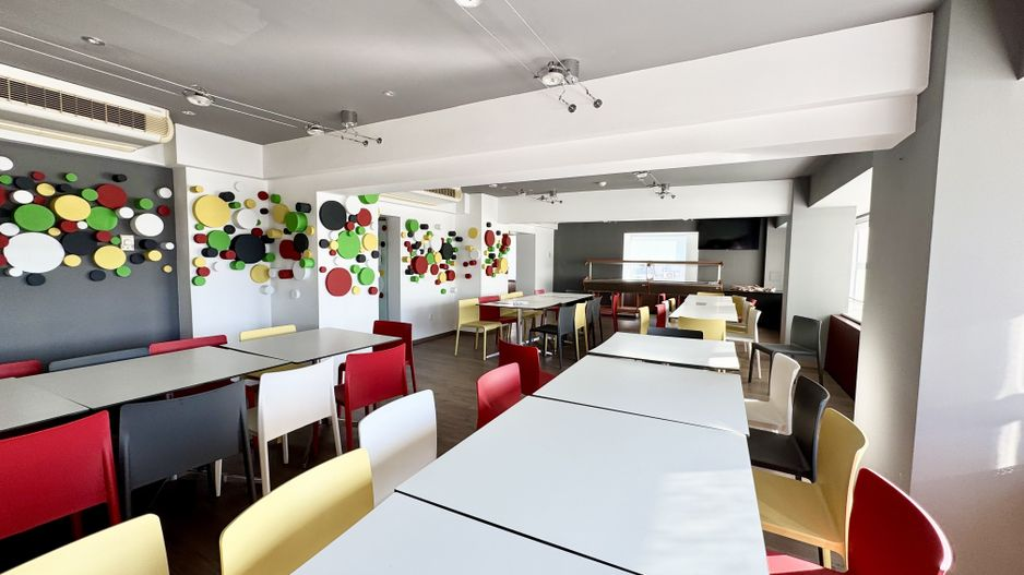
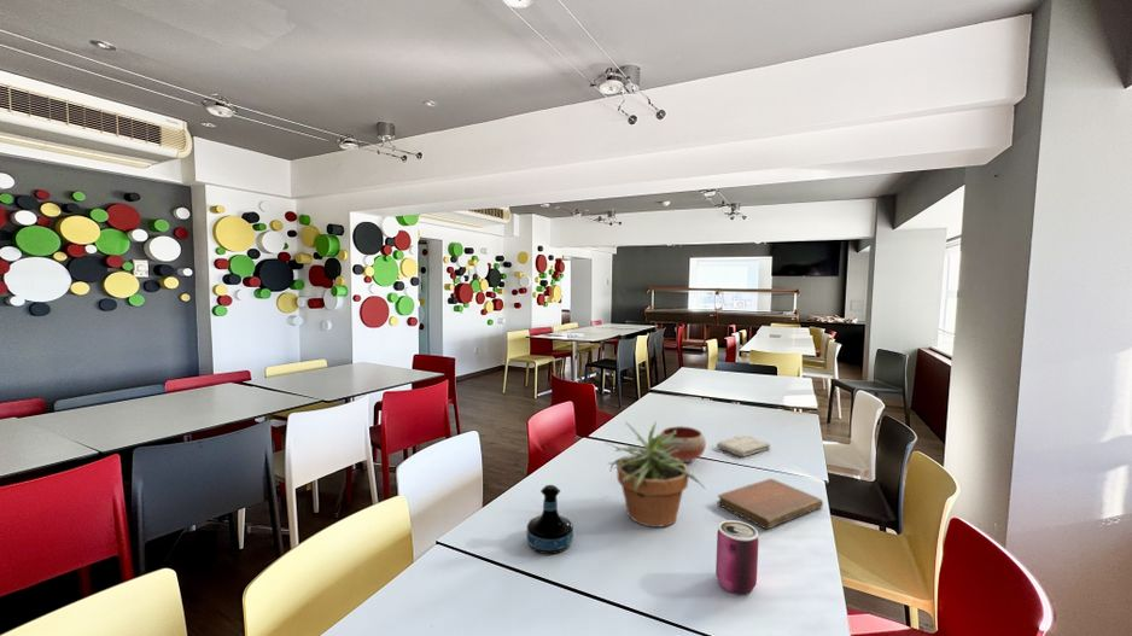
+ tequila bottle (549, 514)
+ can (736, 556)
+ bowl (681, 444)
+ potted plant (653, 469)
+ washcloth (743, 444)
+ notebook (769, 501)
